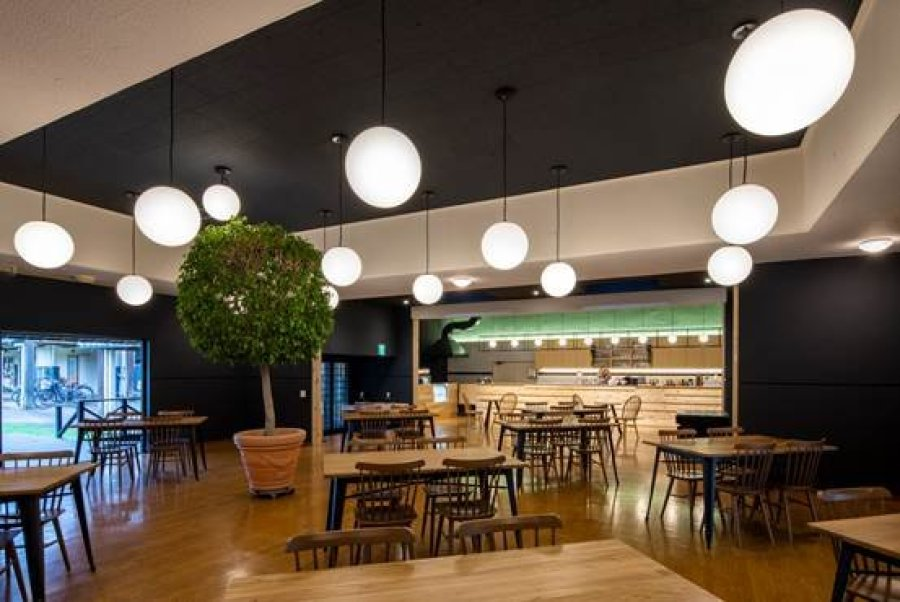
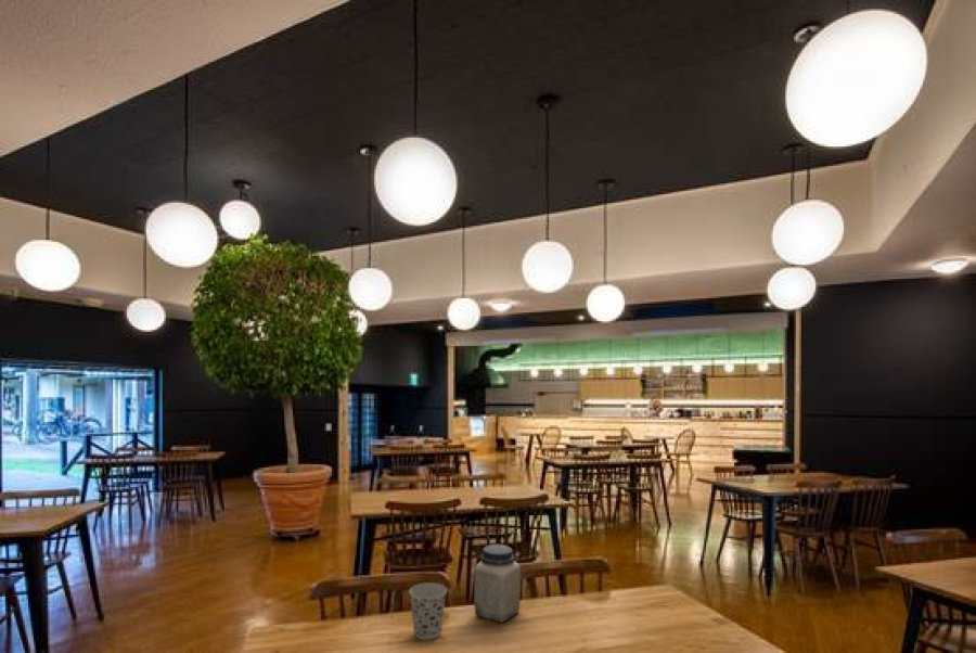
+ cup (427, 611)
+ jar (497, 580)
